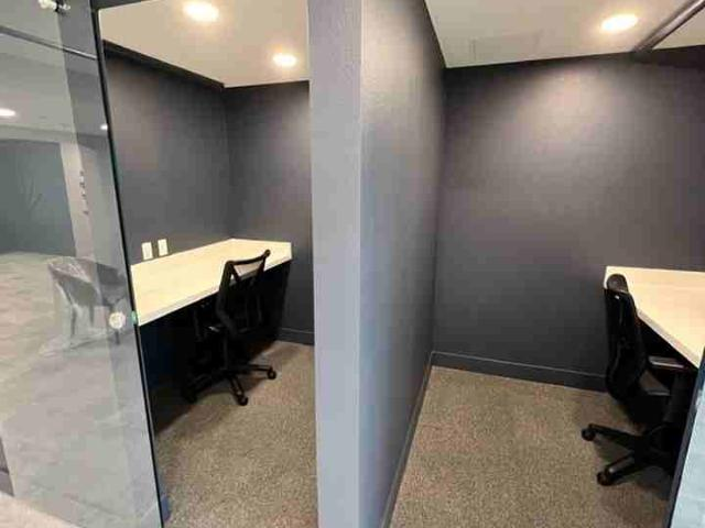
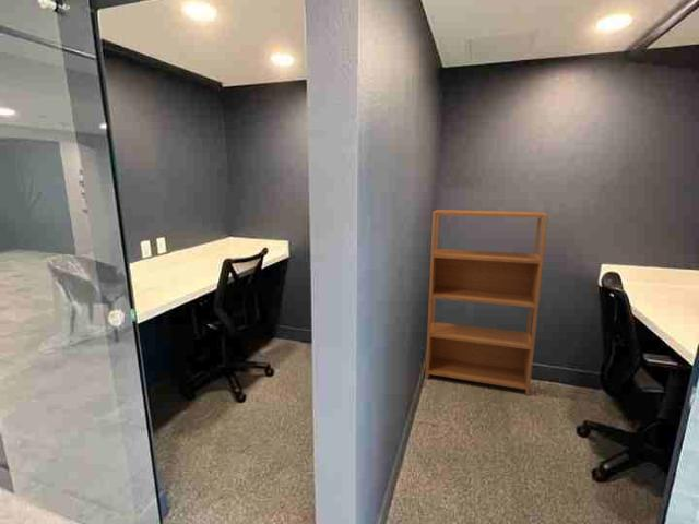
+ bookshelf (481, 298)
